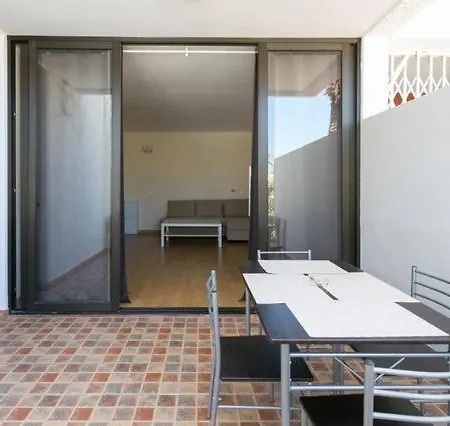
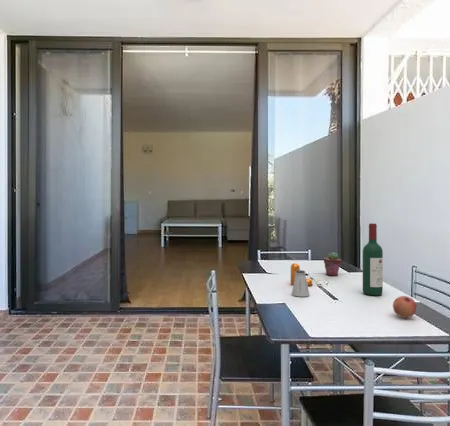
+ potted succulent (332, 263)
+ pomegranate (404, 306)
+ saltshaker (300, 282)
+ wine bottle (372, 258)
+ pepper shaker (299, 269)
